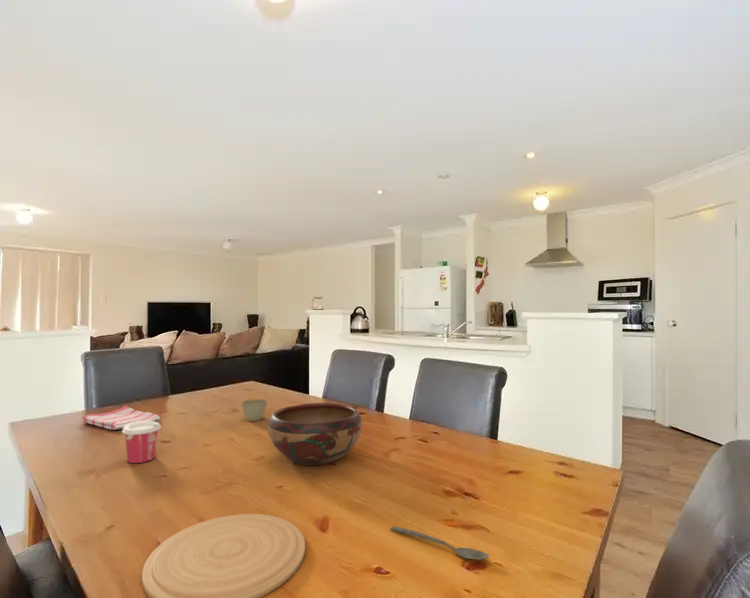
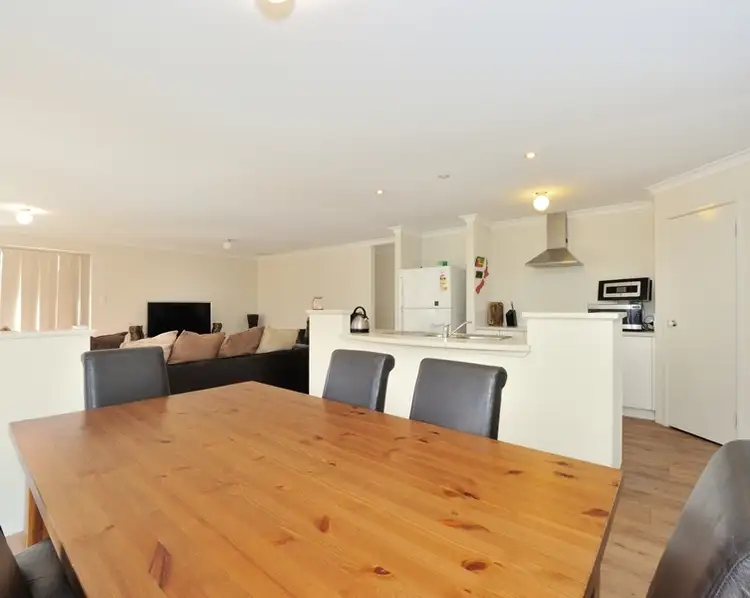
- dish towel (121, 417)
- cup (141, 442)
- plate (228, 552)
- spoon (436, 541)
- decorative bowl (315, 433)
- flower pot (254, 410)
